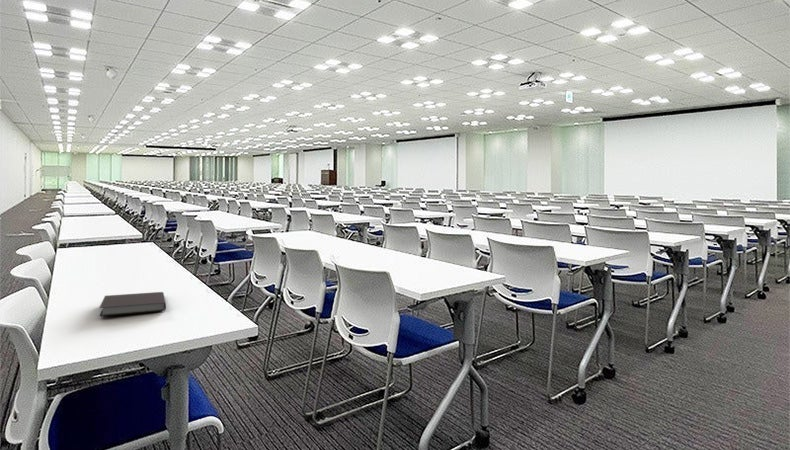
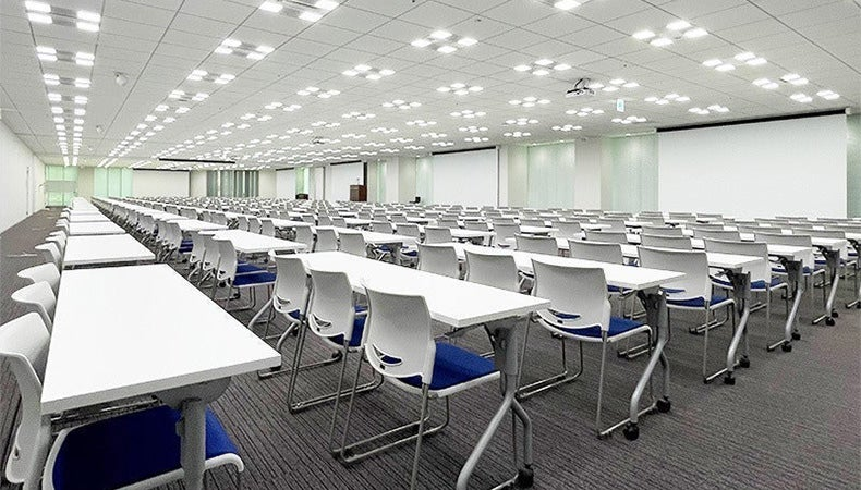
- notebook (134, 302)
